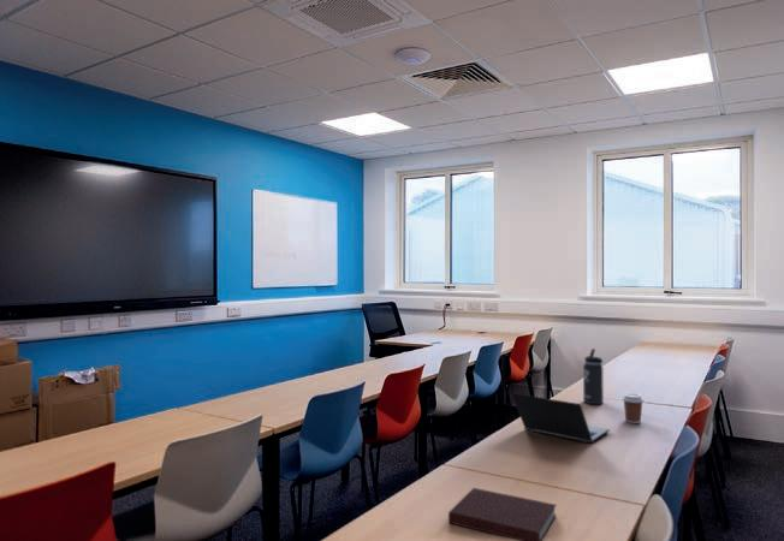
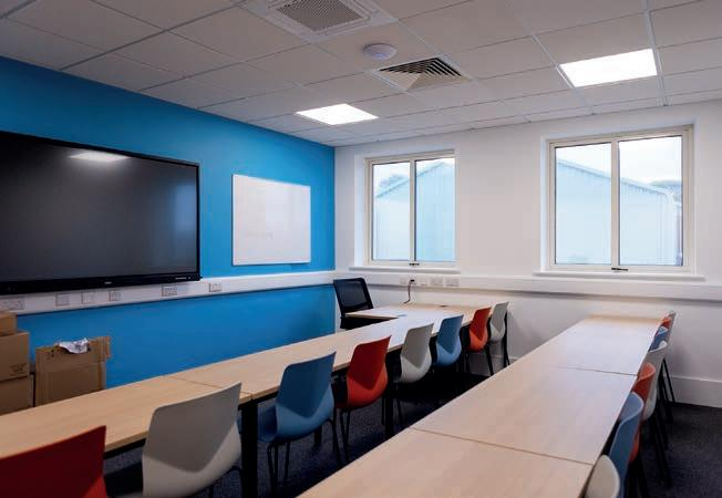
- notebook (503, 513)
- thermos bottle (594, 375)
- laptop (560, 412)
- coffee cup (632, 408)
